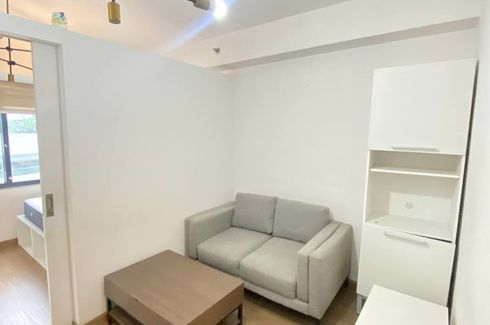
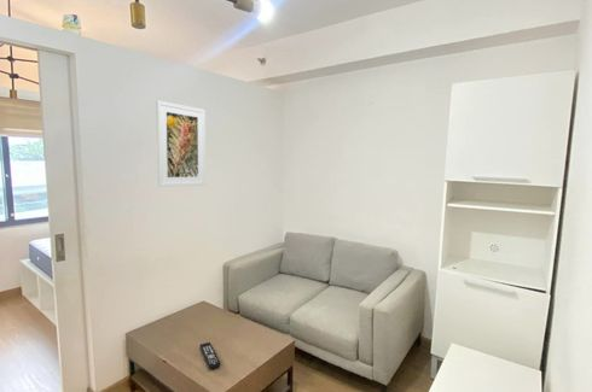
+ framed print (182, 146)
+ remote control (209, 355)
